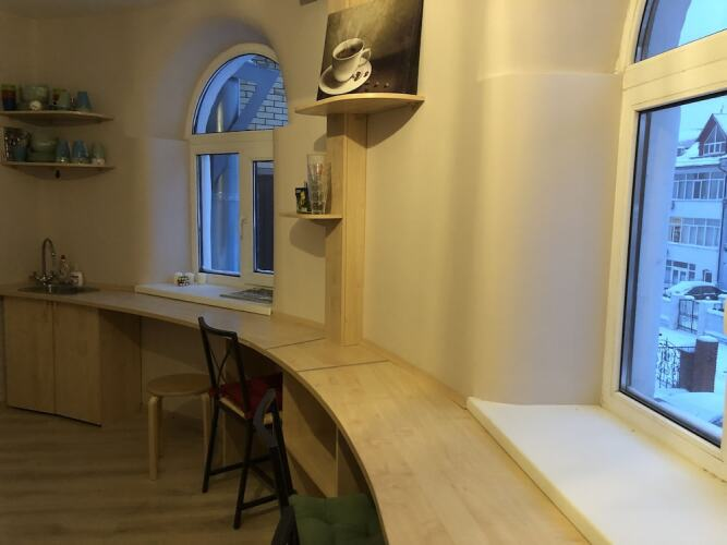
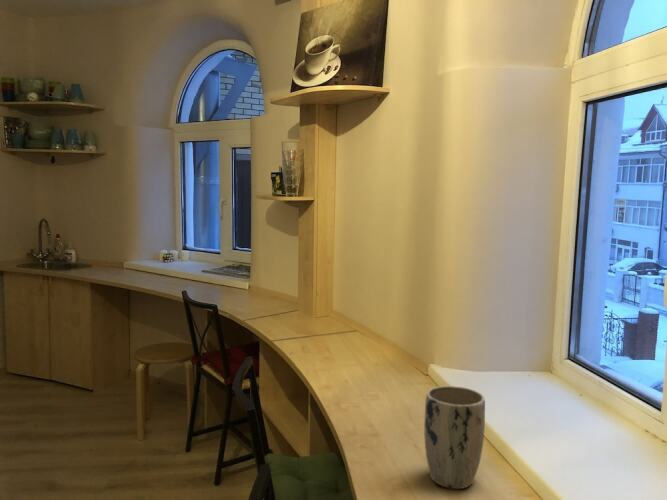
+ plant pot (453, 437)
